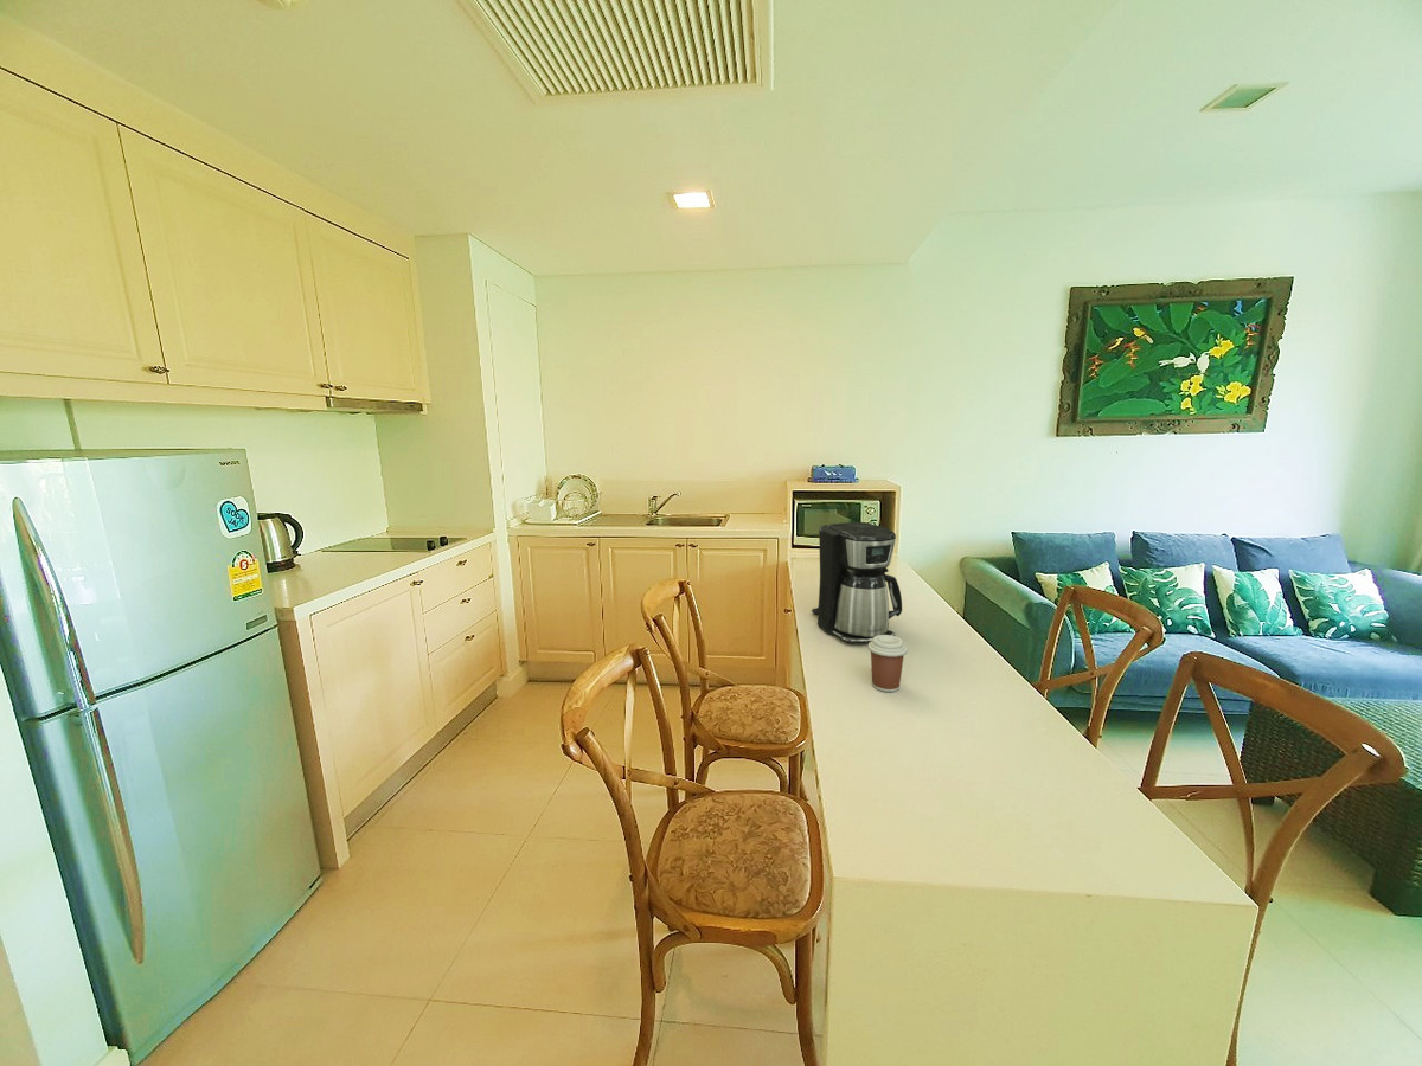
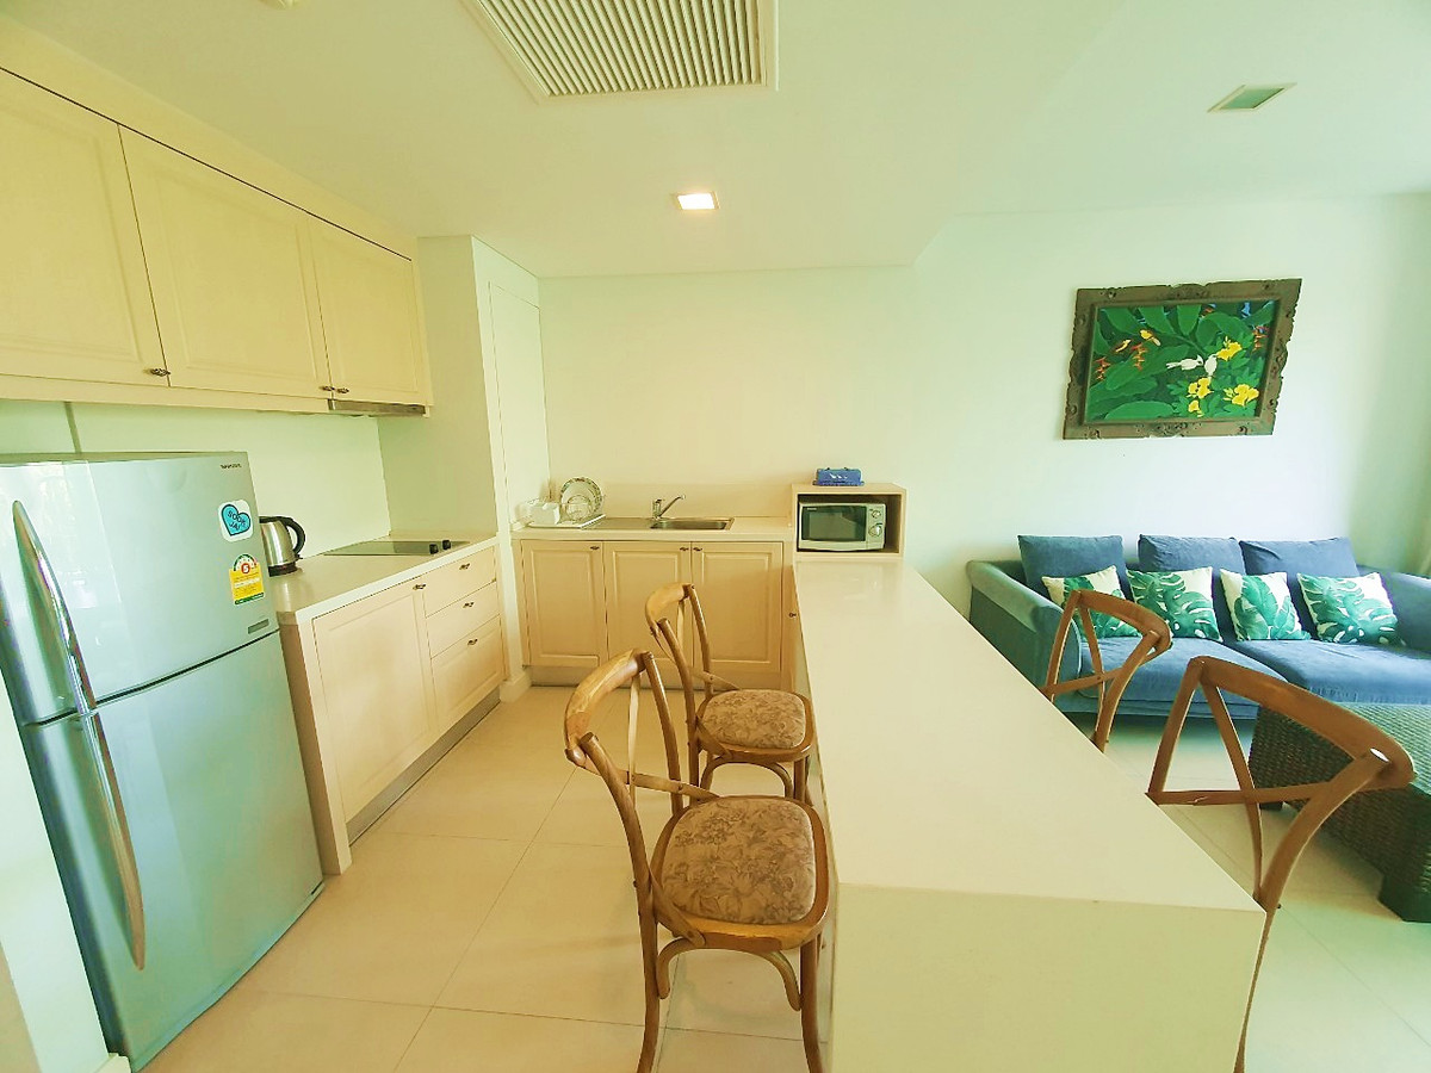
- coffee maker (857, 576)
- coffee cup (886, 662)
